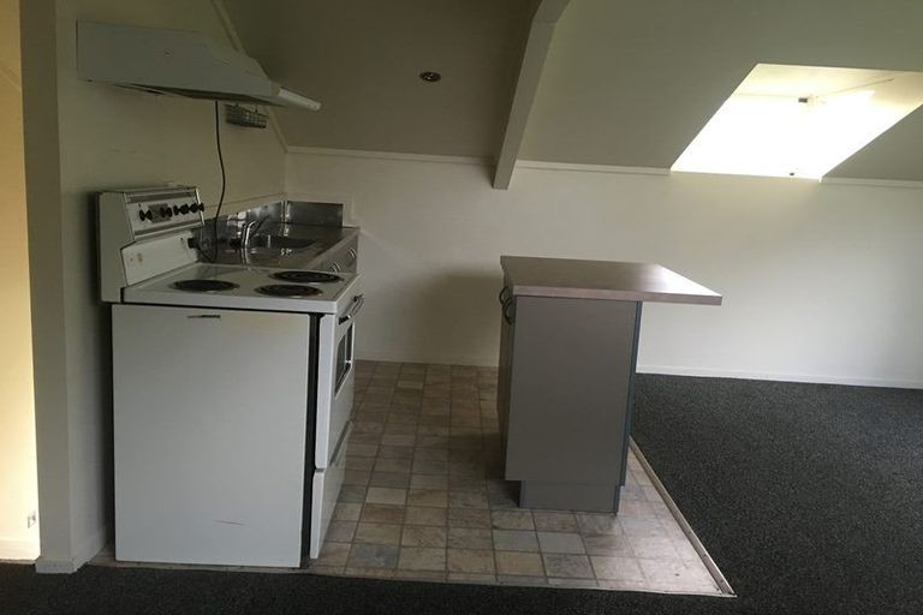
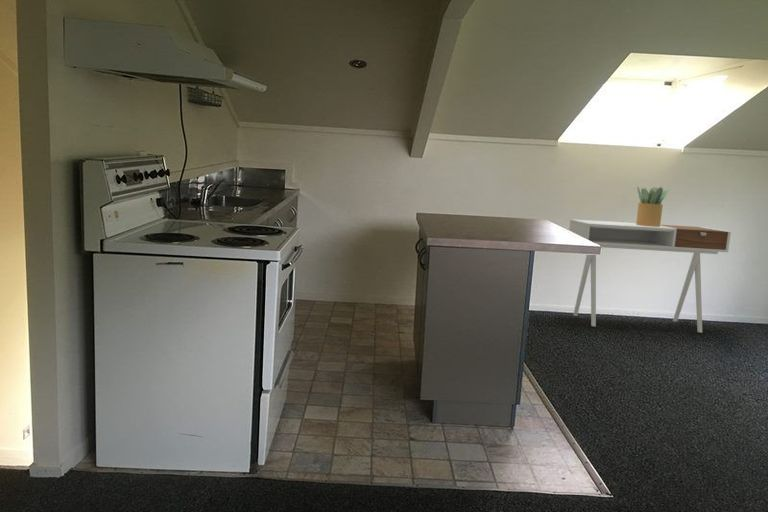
+ potted plant (649, 205)
+ desk (641, 249)
